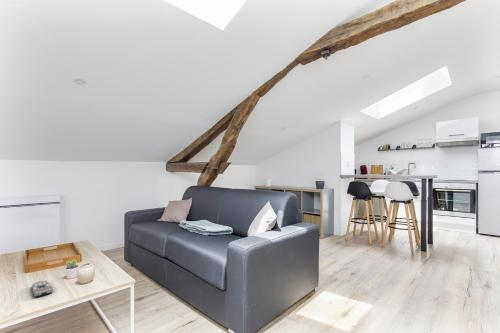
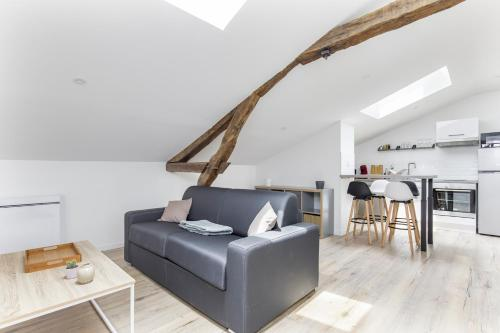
- remote control (41, 288)
